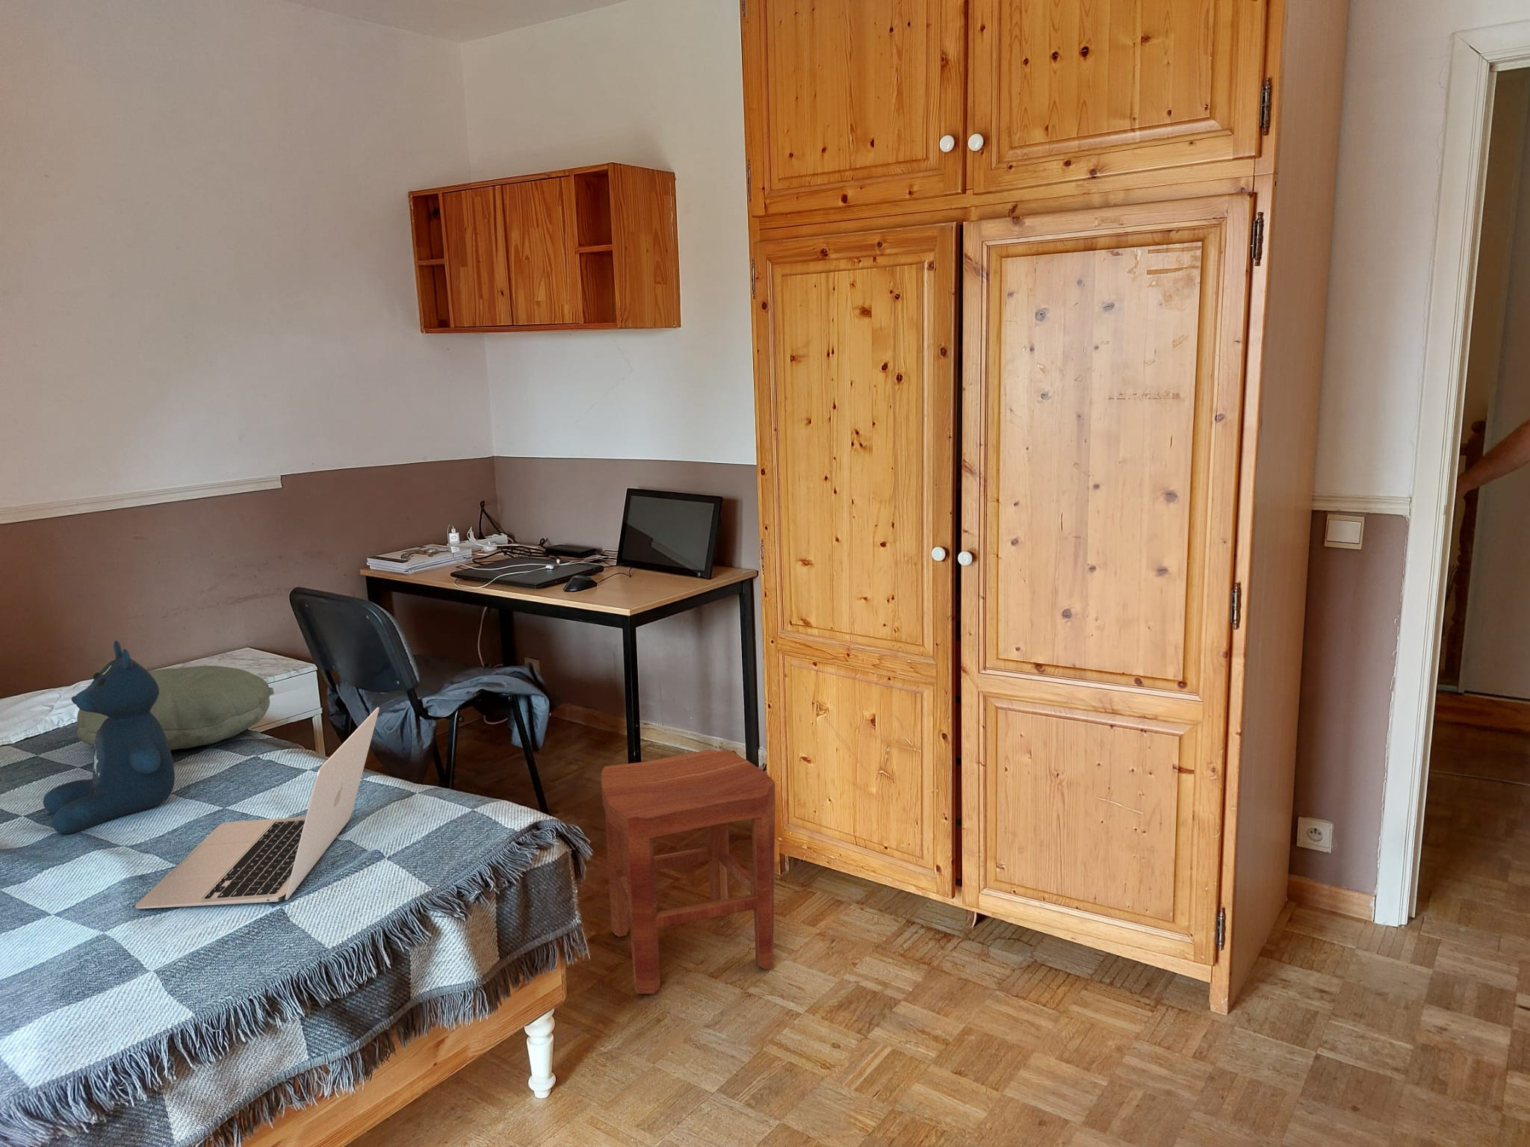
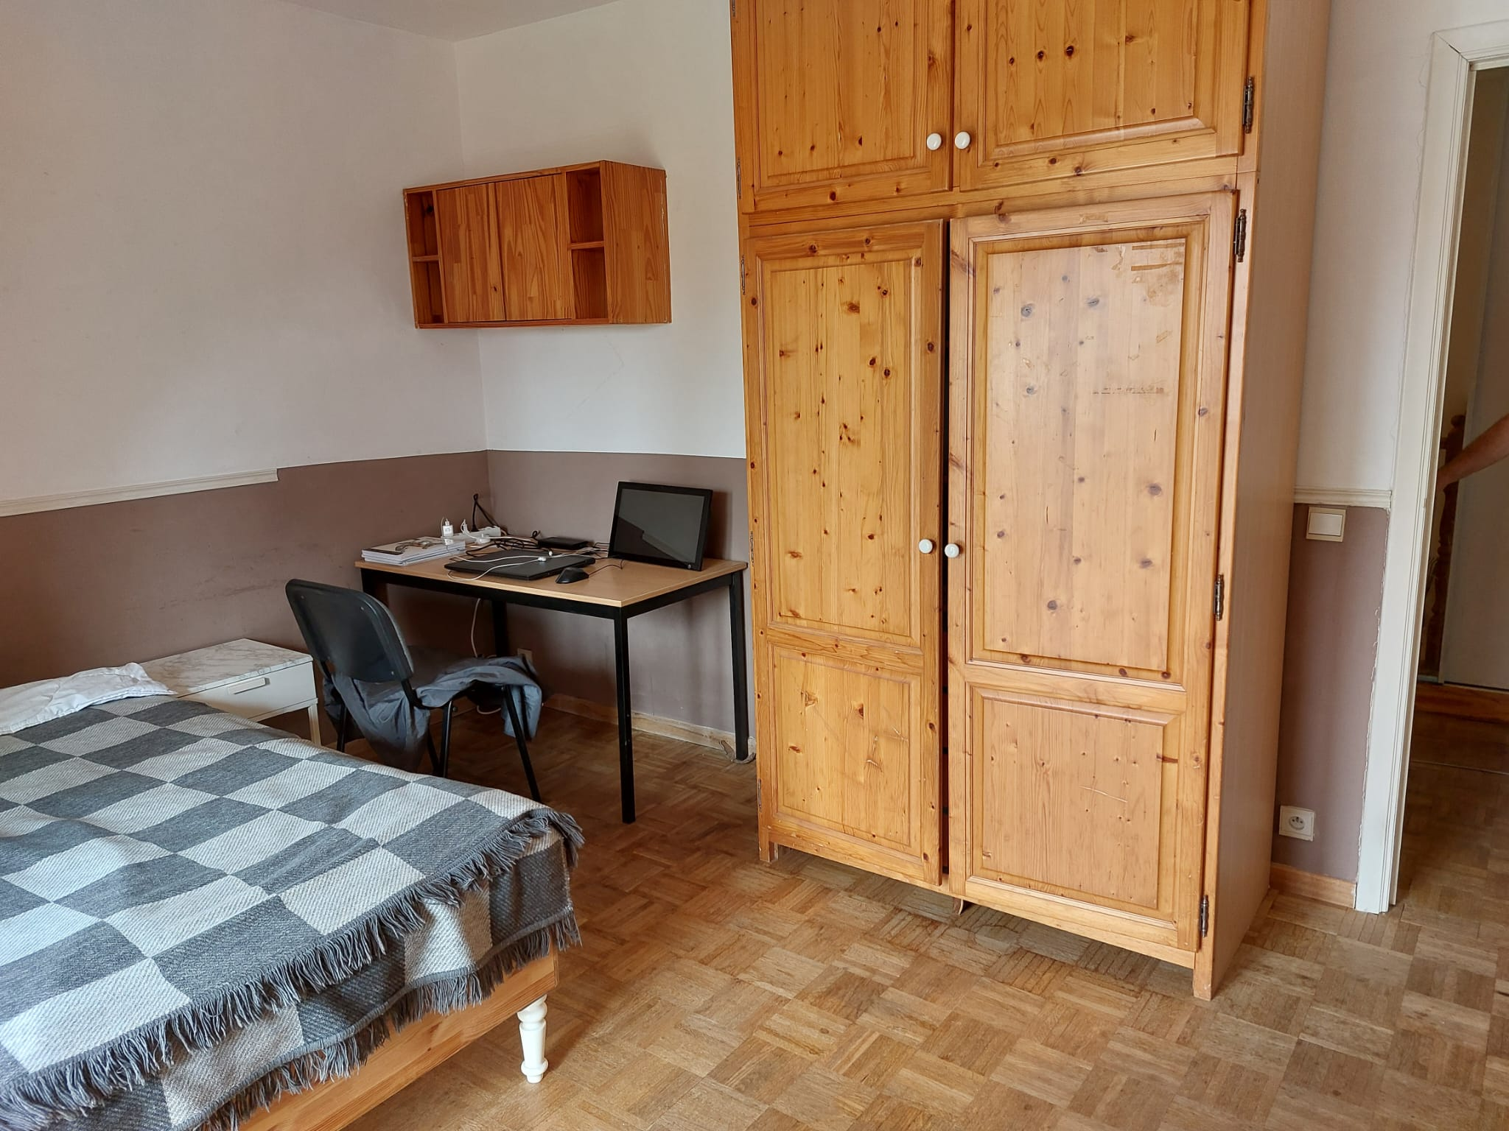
- laptop (266, 819)
- stuffed bear (102, 731)
- stool (685, 863)
- pillow (176, 706)
